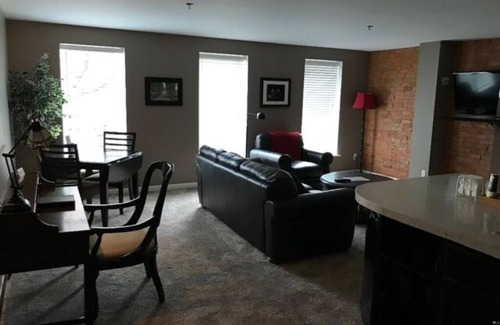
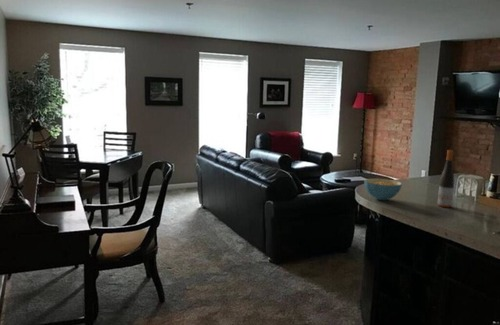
+ cereal bowl (382, 190)
+ wine bottle (447, 178)
